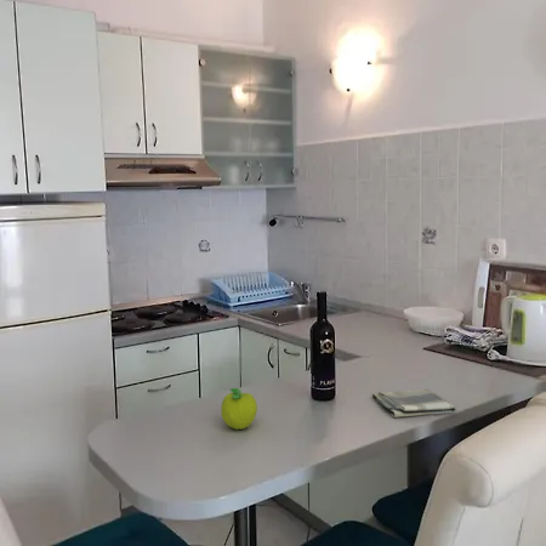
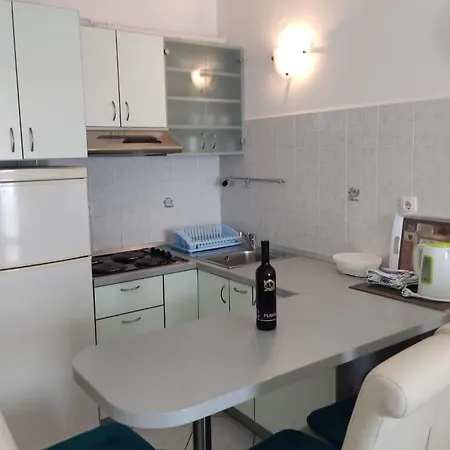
- fruit (239, 409)
- dish towel (411, 400)
